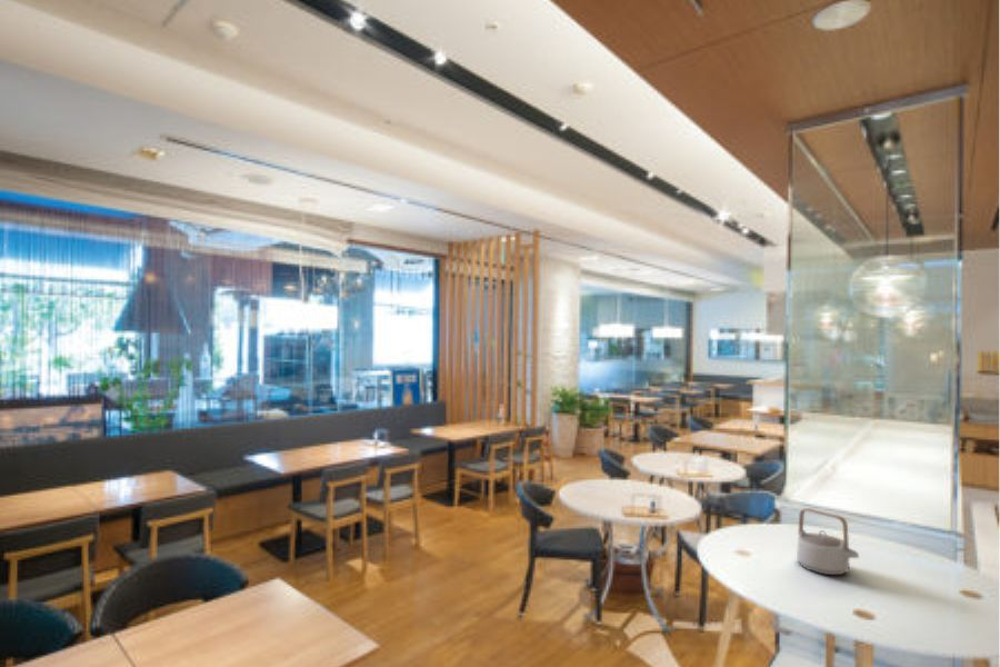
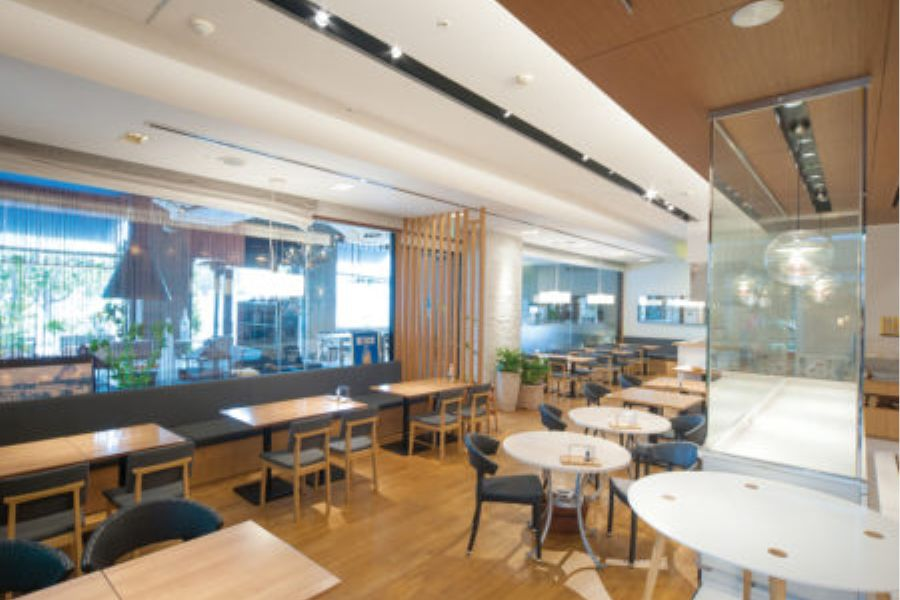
- teapot (827, 540)
